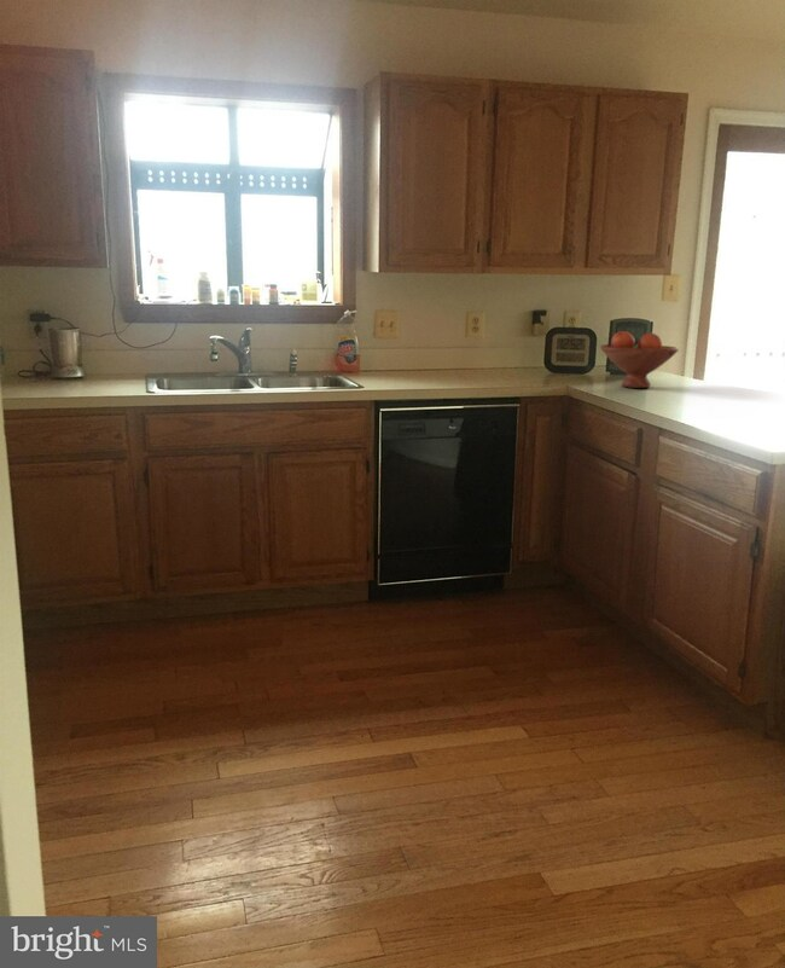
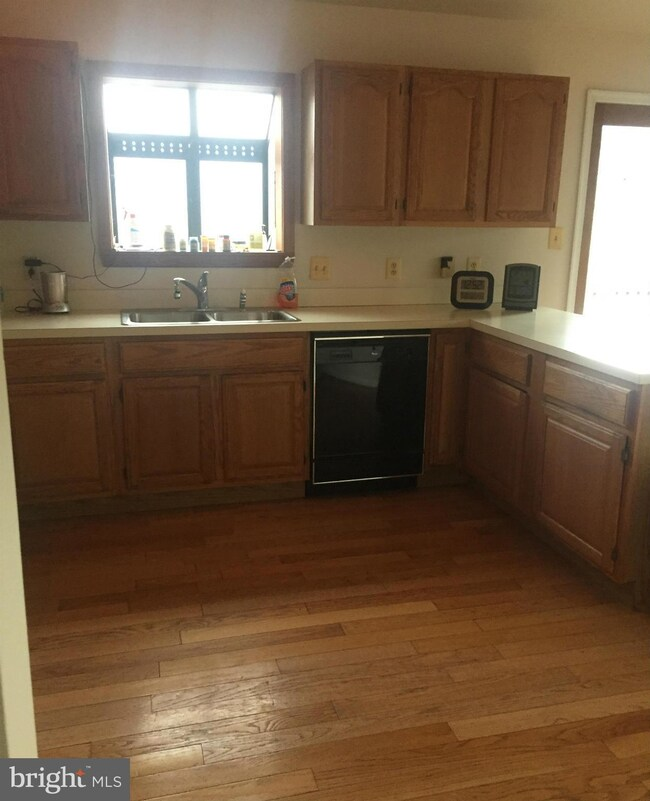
- fruit bowl (638, 359)
